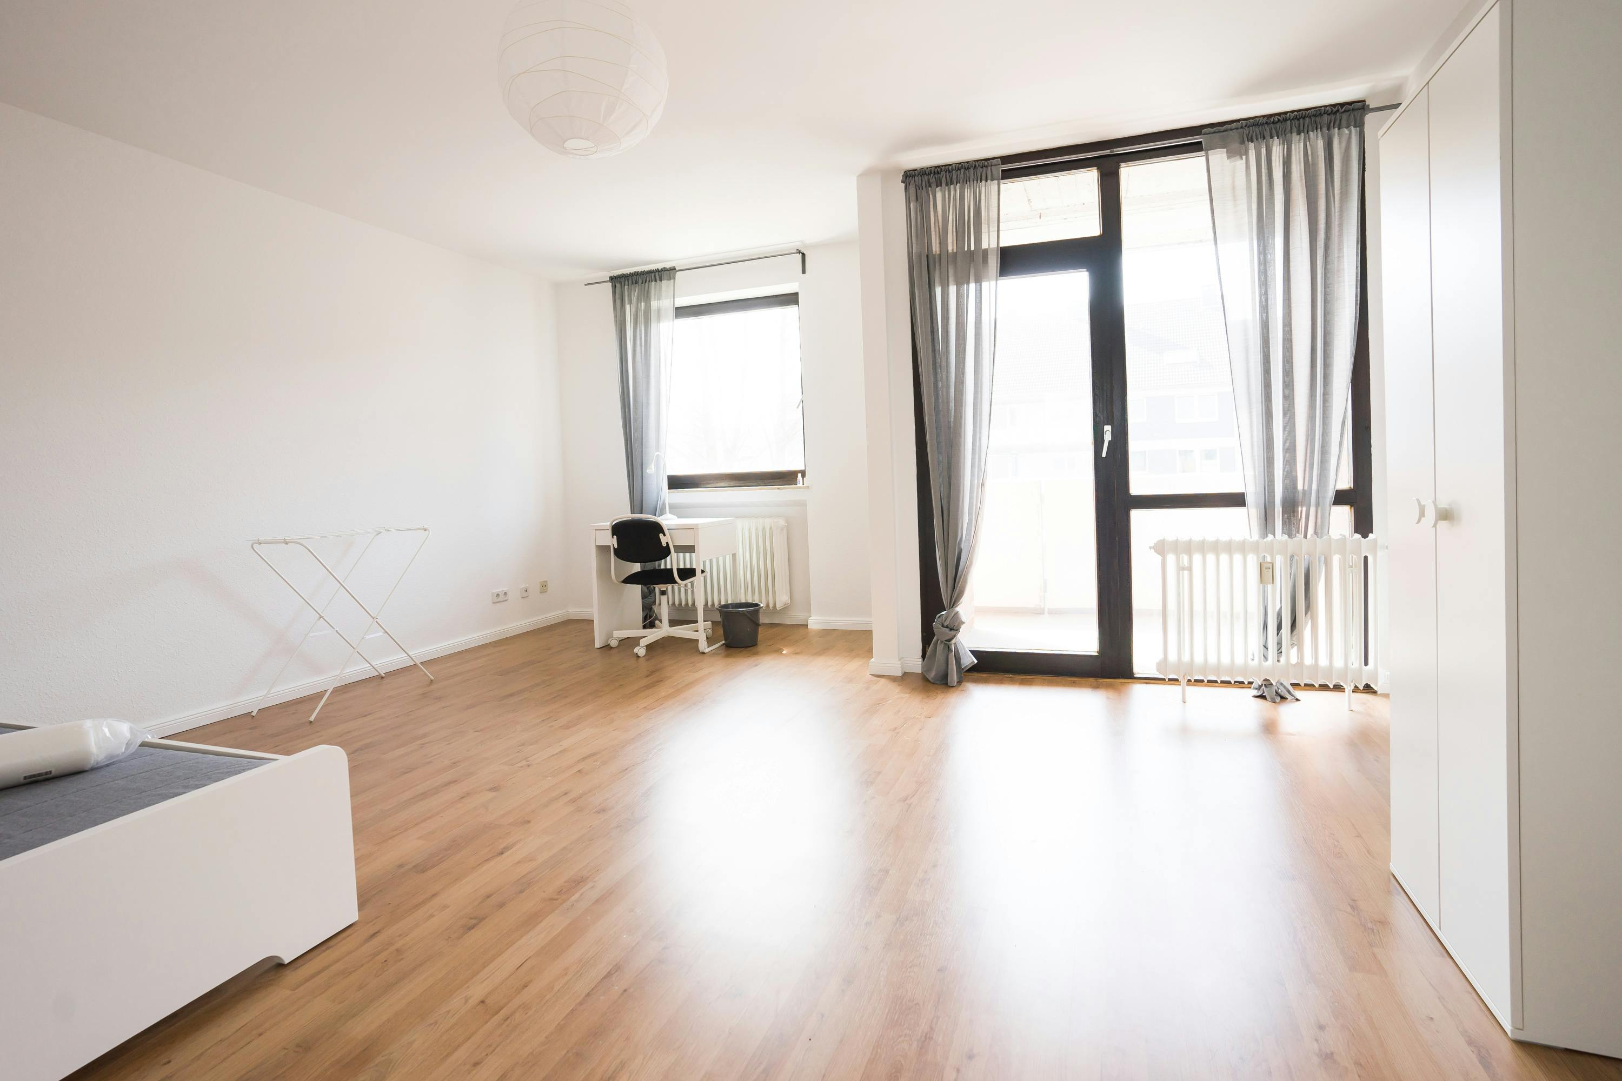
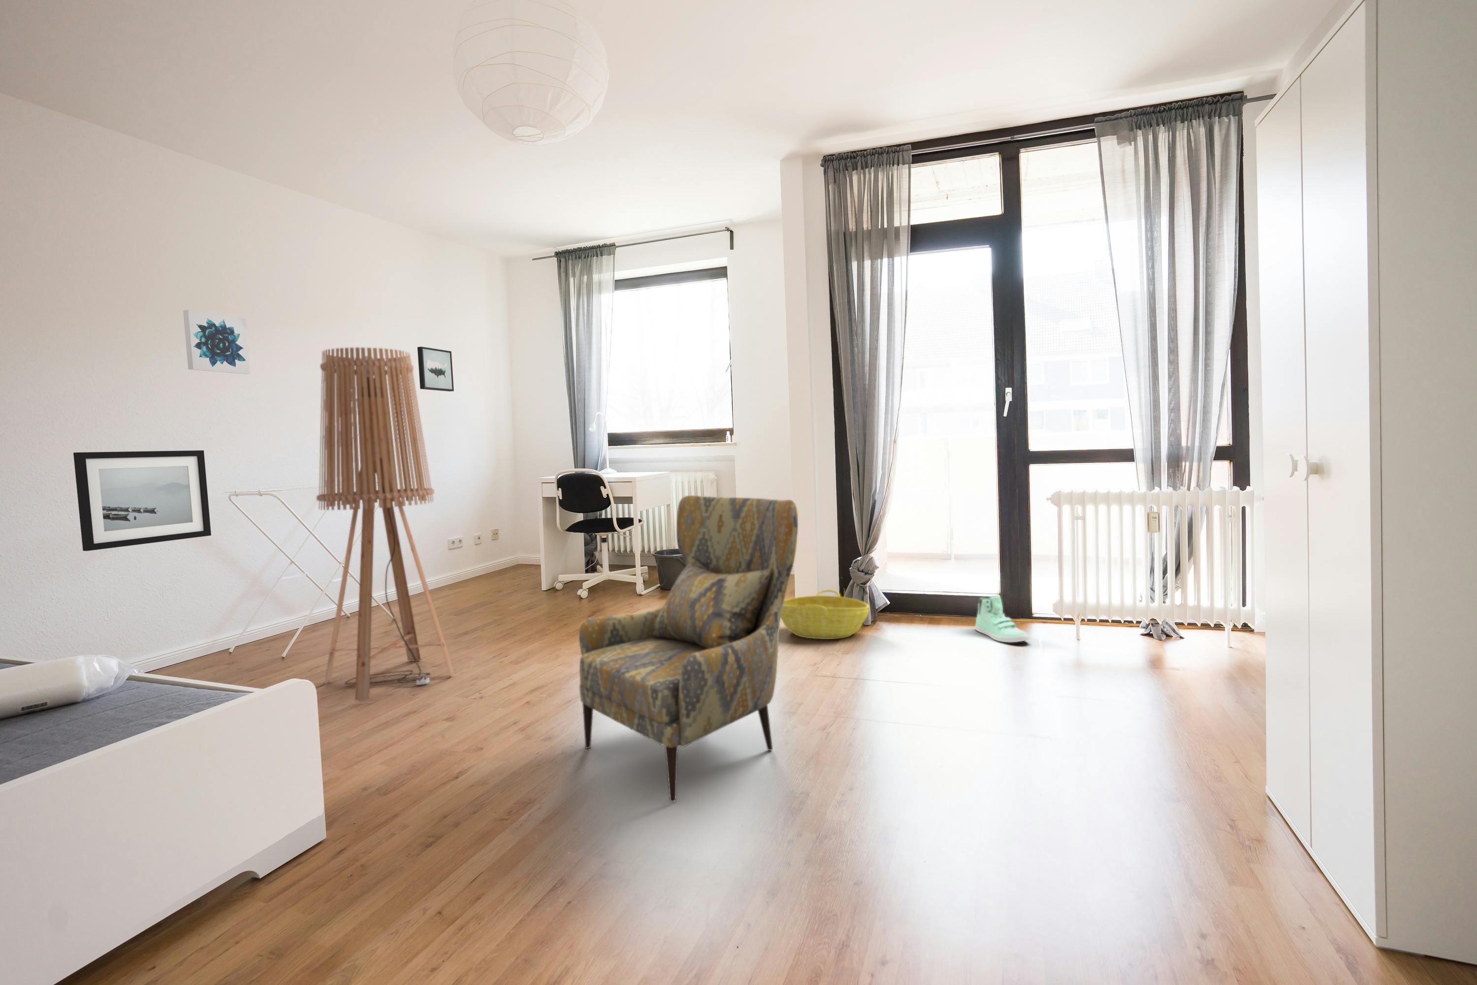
+ wall art (147, 497)
+ basket (822, 616)
+ armchair (692, 626)
+ floor lamp (384, 518)
+ wall art (435, 369)
+ wall art (218, 343)
+ sneaker (1000, 617)
